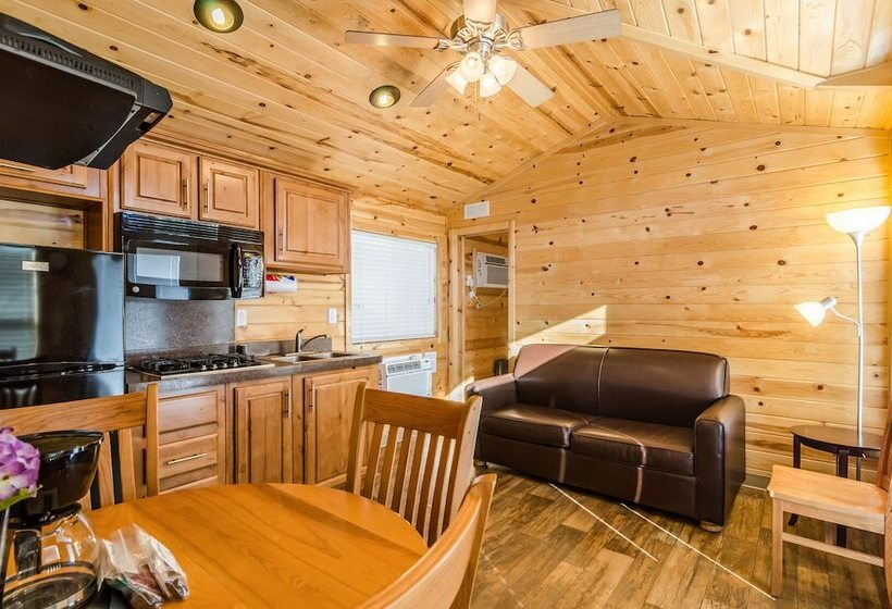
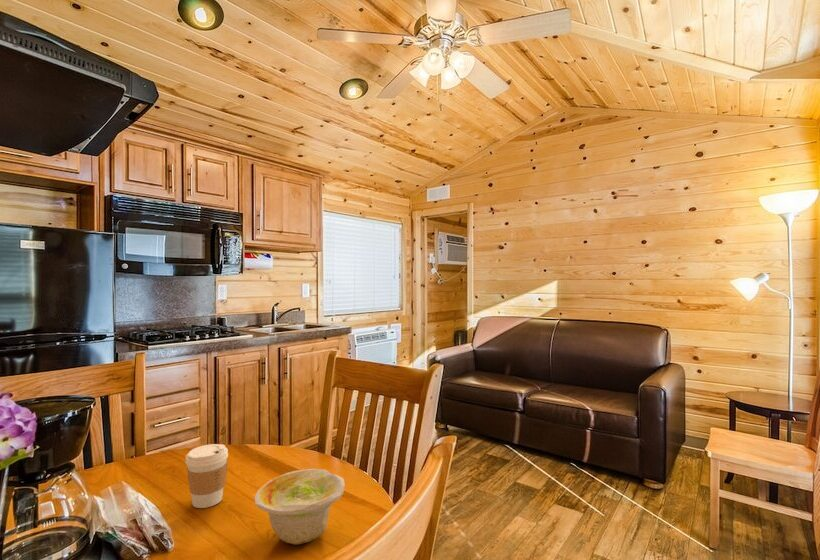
+ coffee cup (207, 474)
+ bowl (301, 509)
